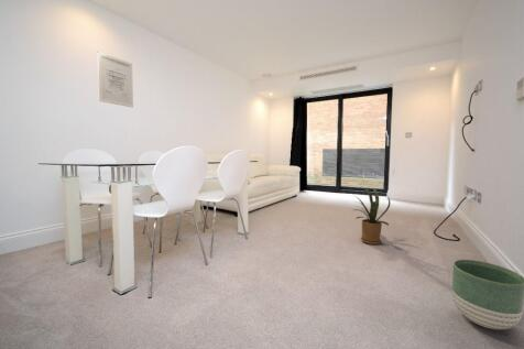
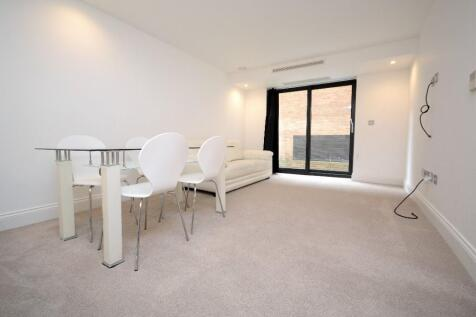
- planter (484, 296)
- wall art (116, 80)
- house plant (368, 216)
